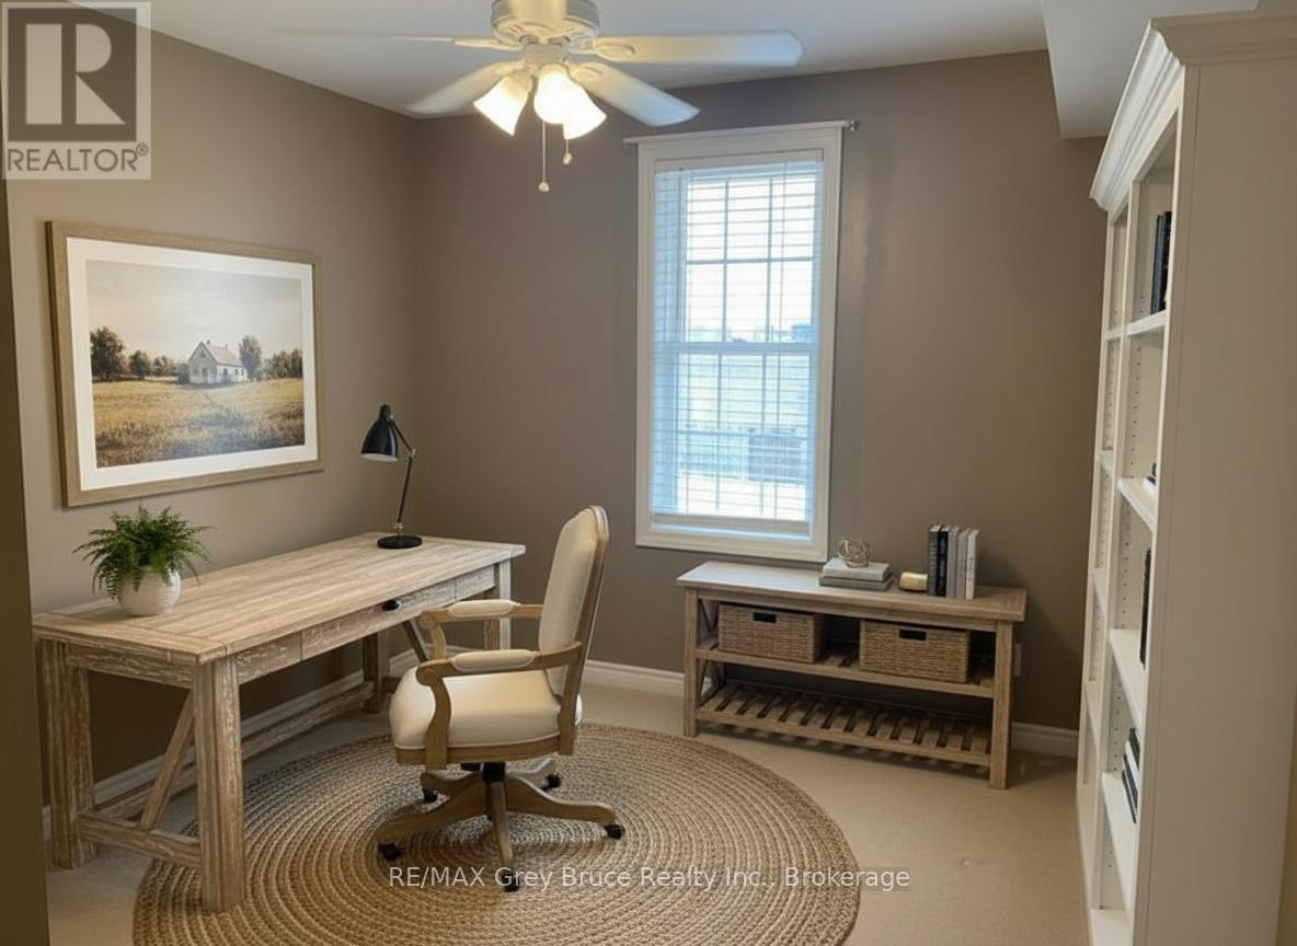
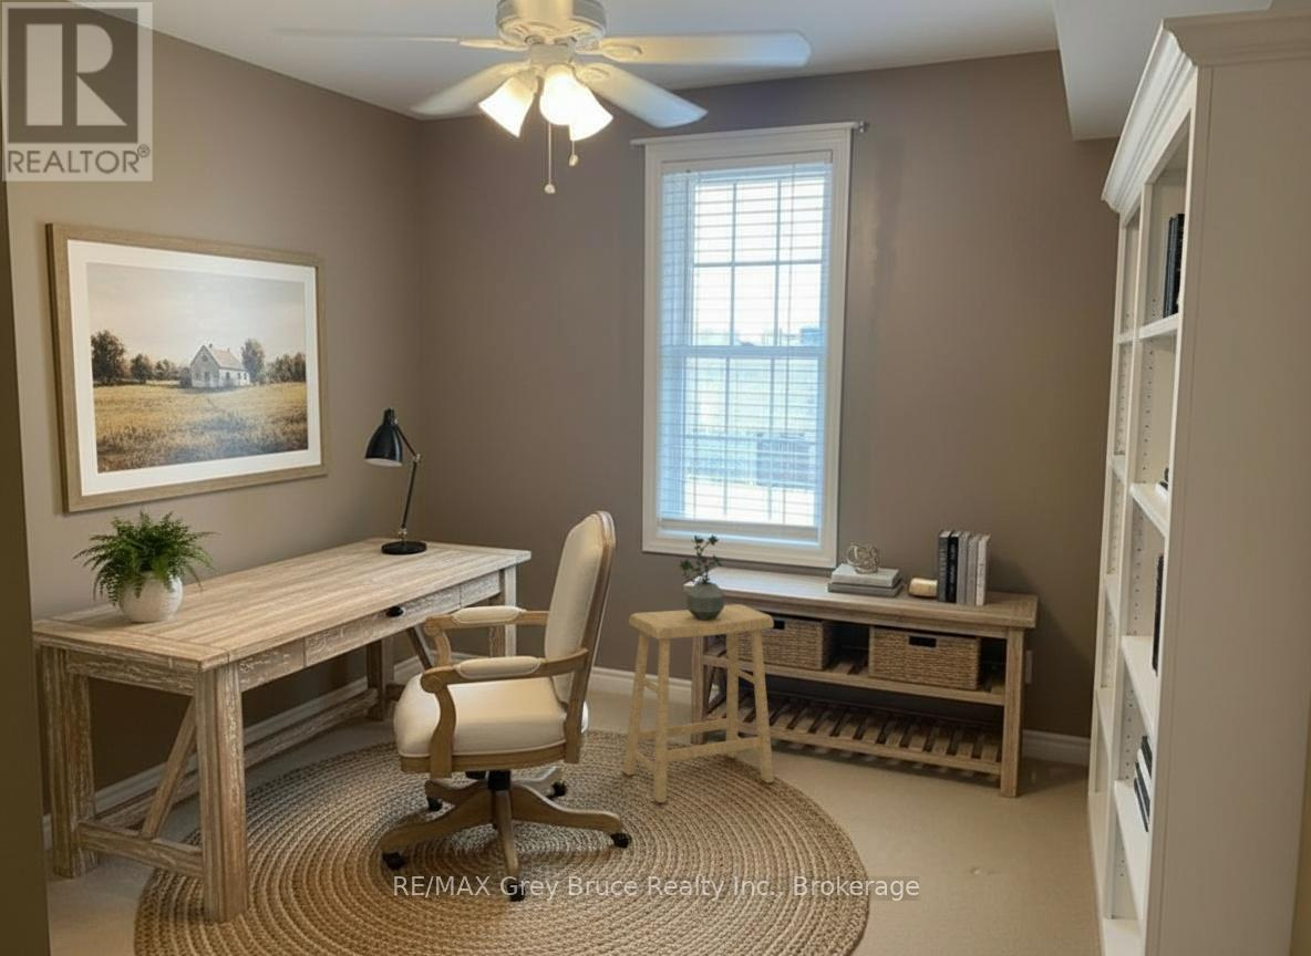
+ potted plant (701, 575)
+ stool (703, 721)
